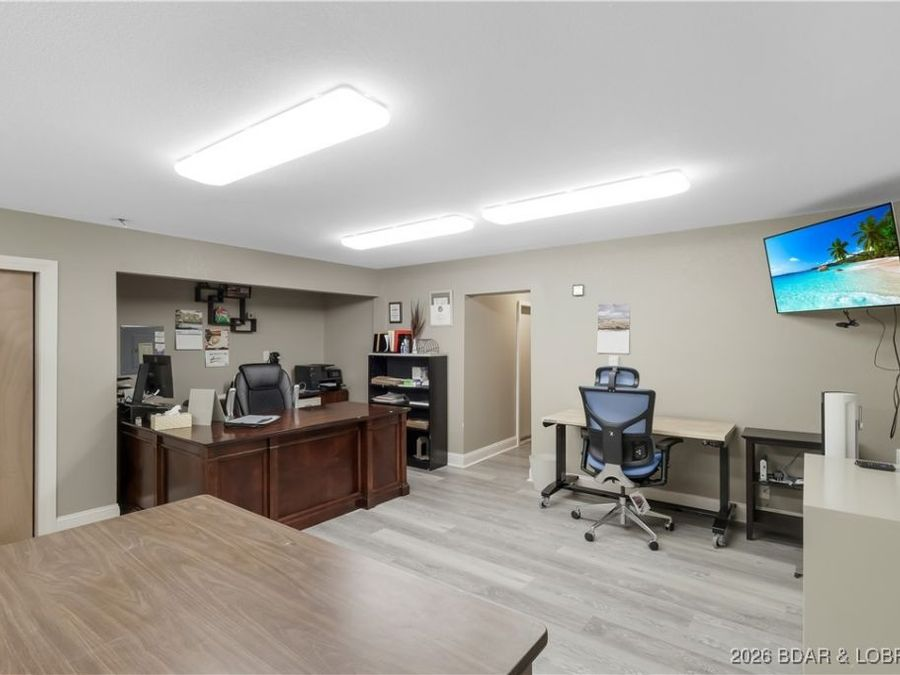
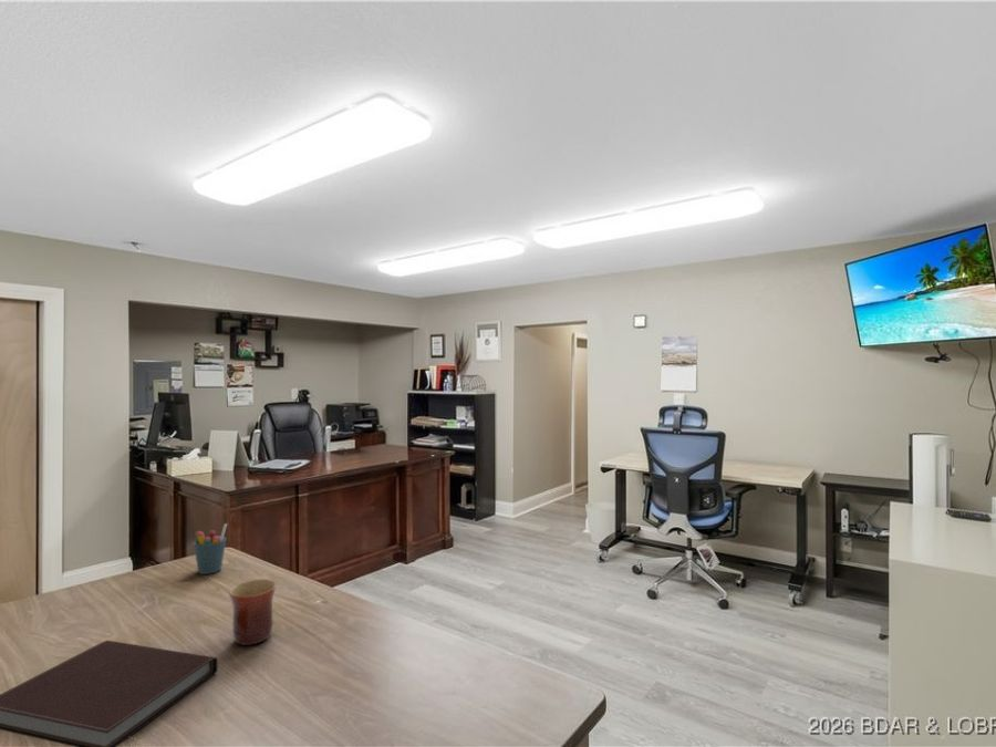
+ pen holder (209, 547)
+ notebook (107, 687)
+ mug (256, 609)
